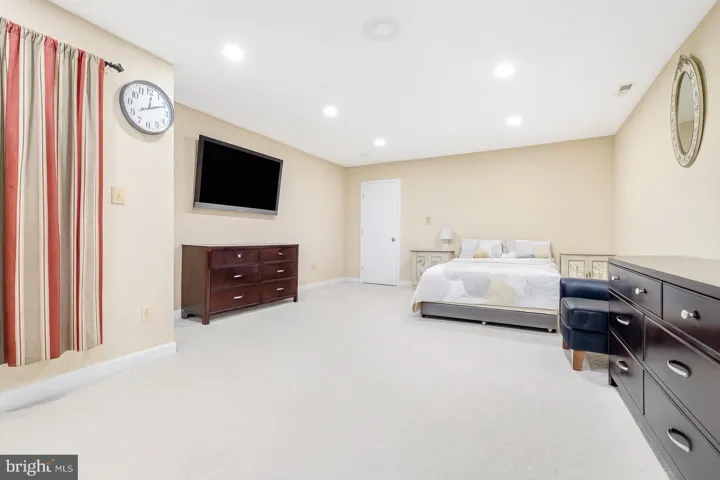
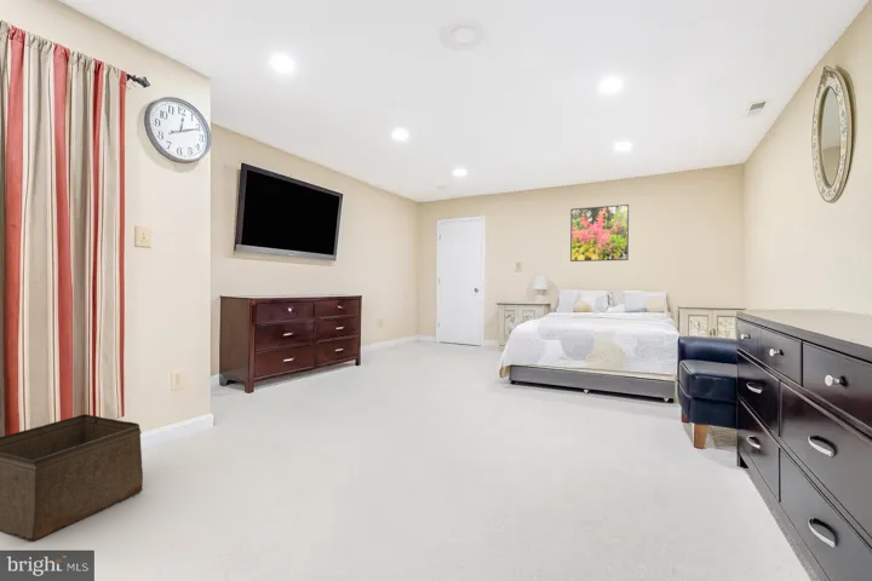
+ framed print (598, 234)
+ storage bin (63, 468)
